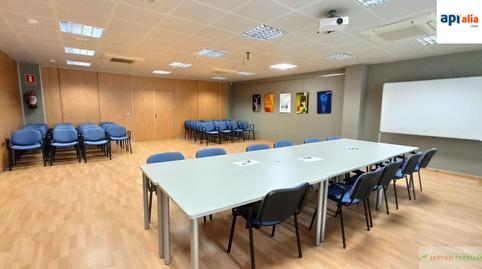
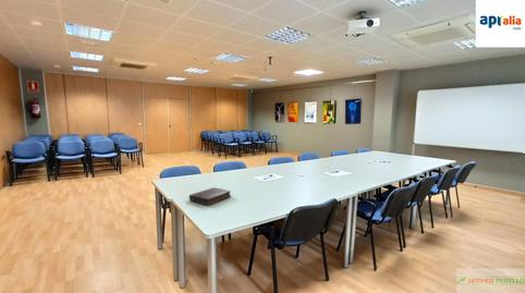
+ book (210, 195)
